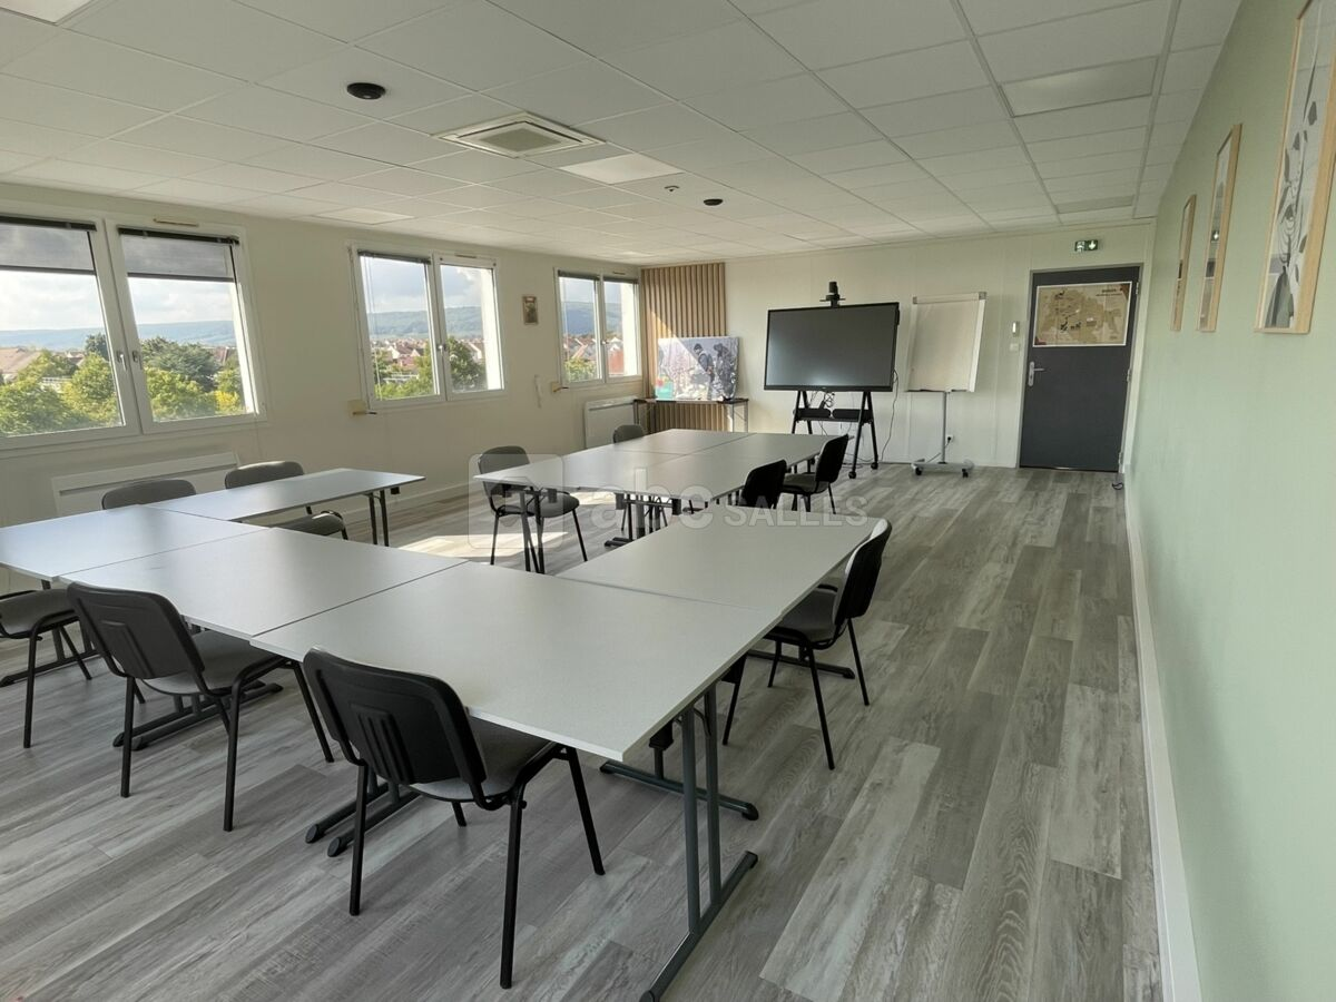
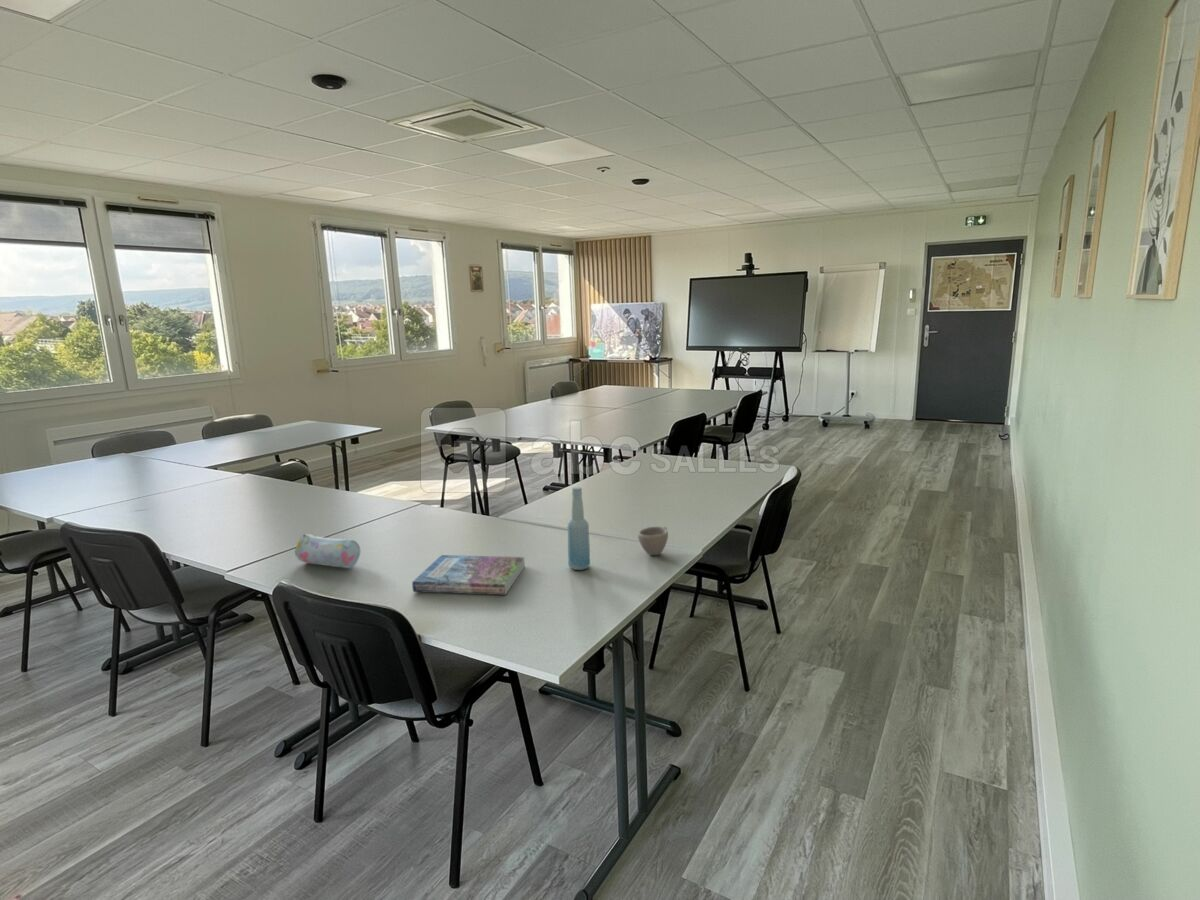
+ pencil case (327, 550)
+ cup (655, 540)
+ book (471, 573)
+ bottle (578, 527)
